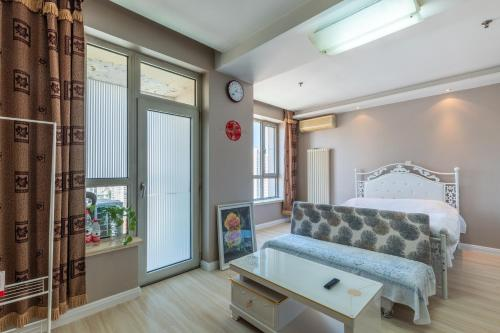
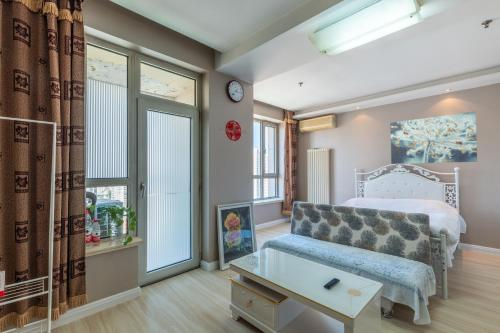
+ wall art (429, 140)
